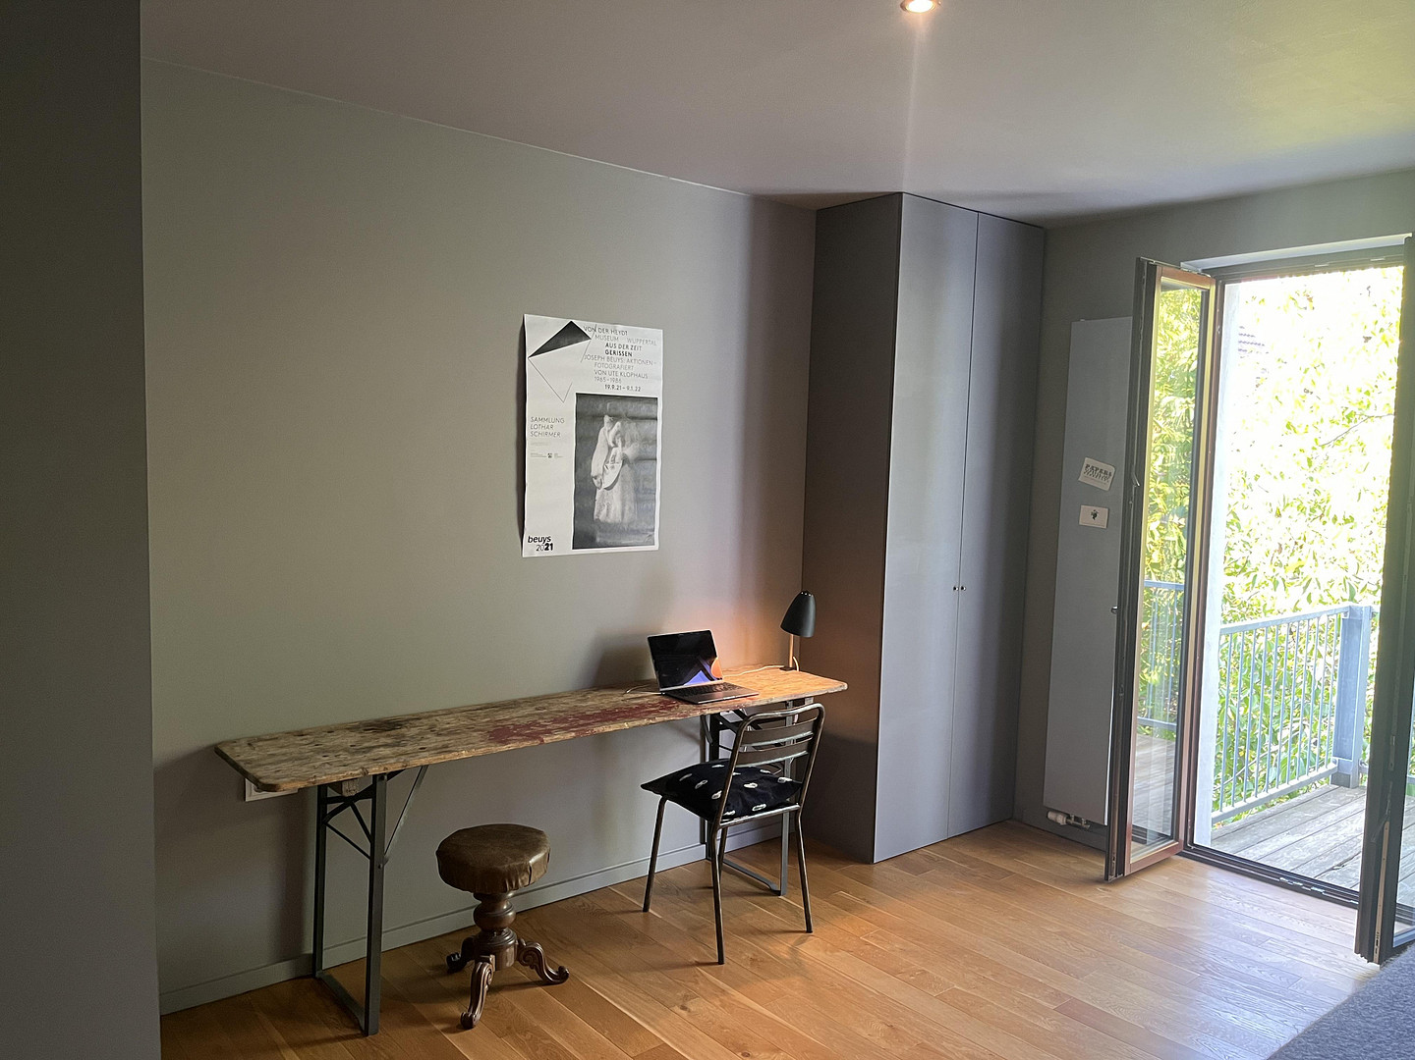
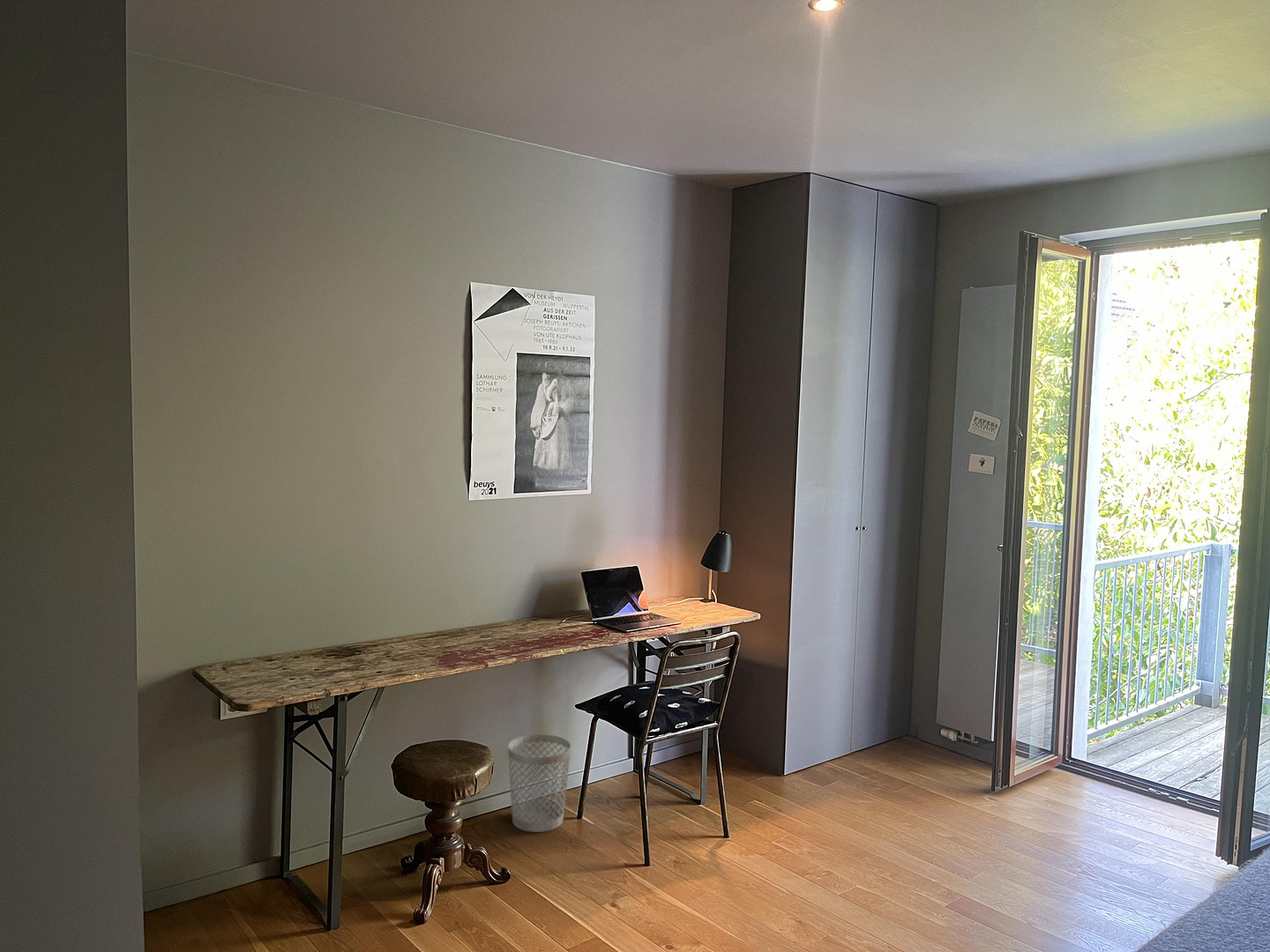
+ wastebasket (538, 783)
